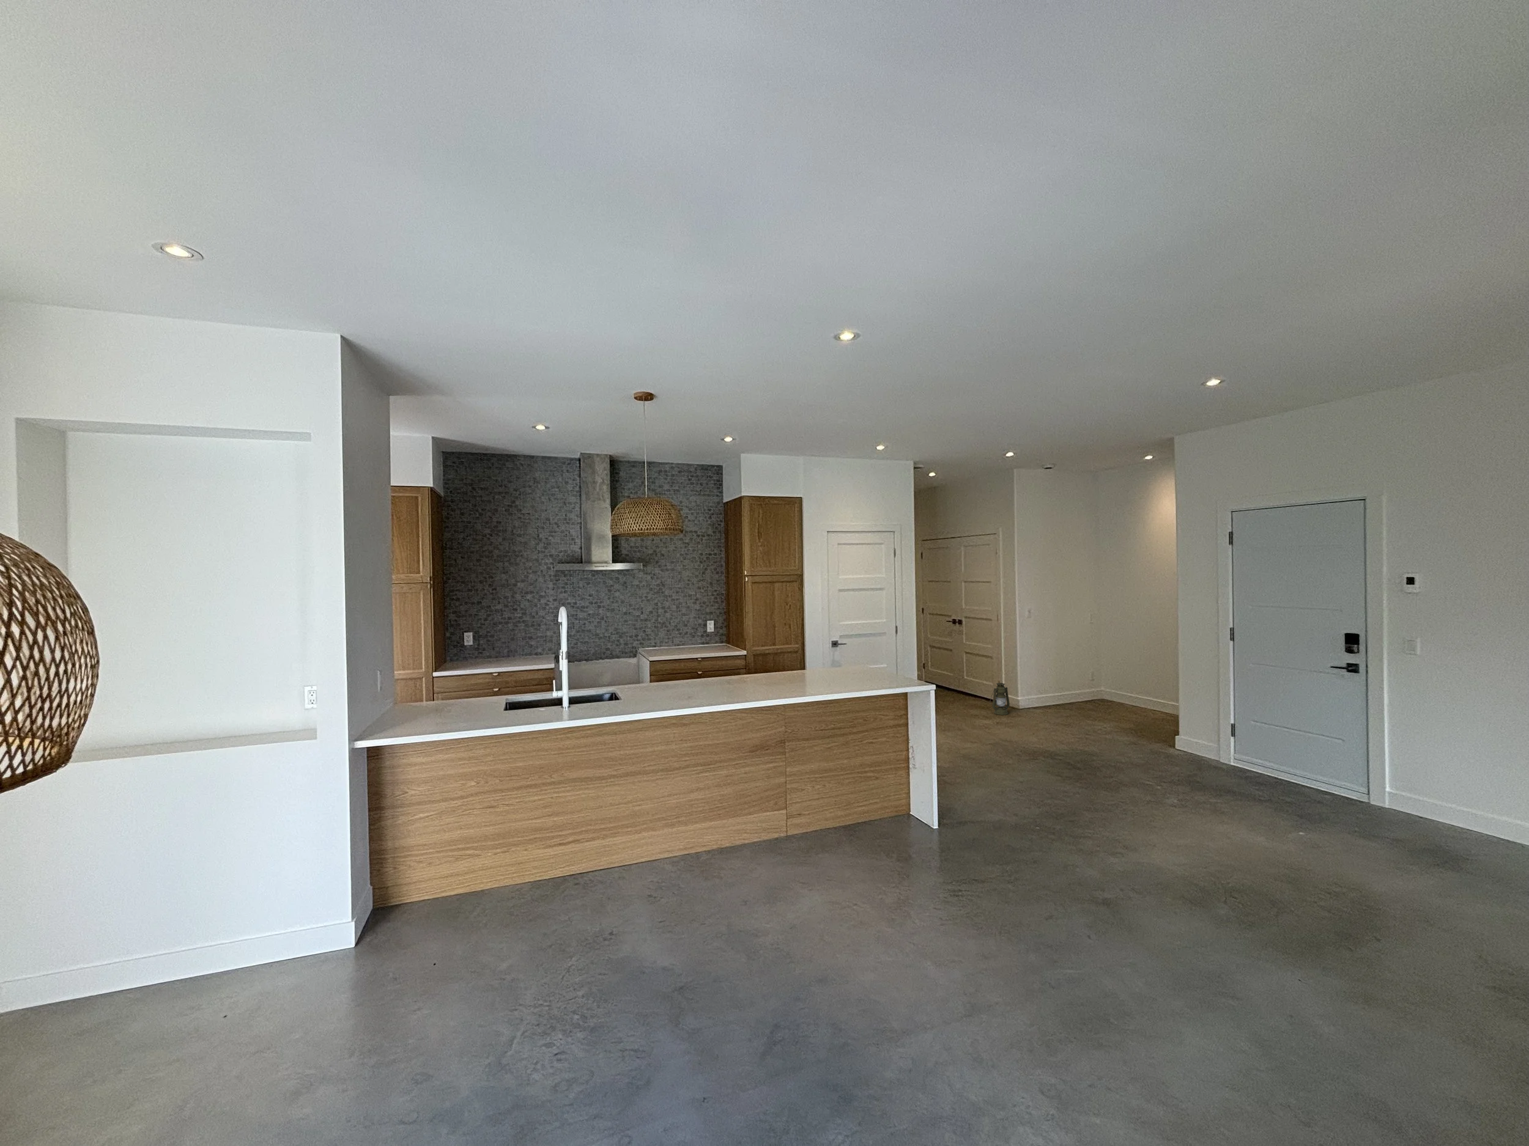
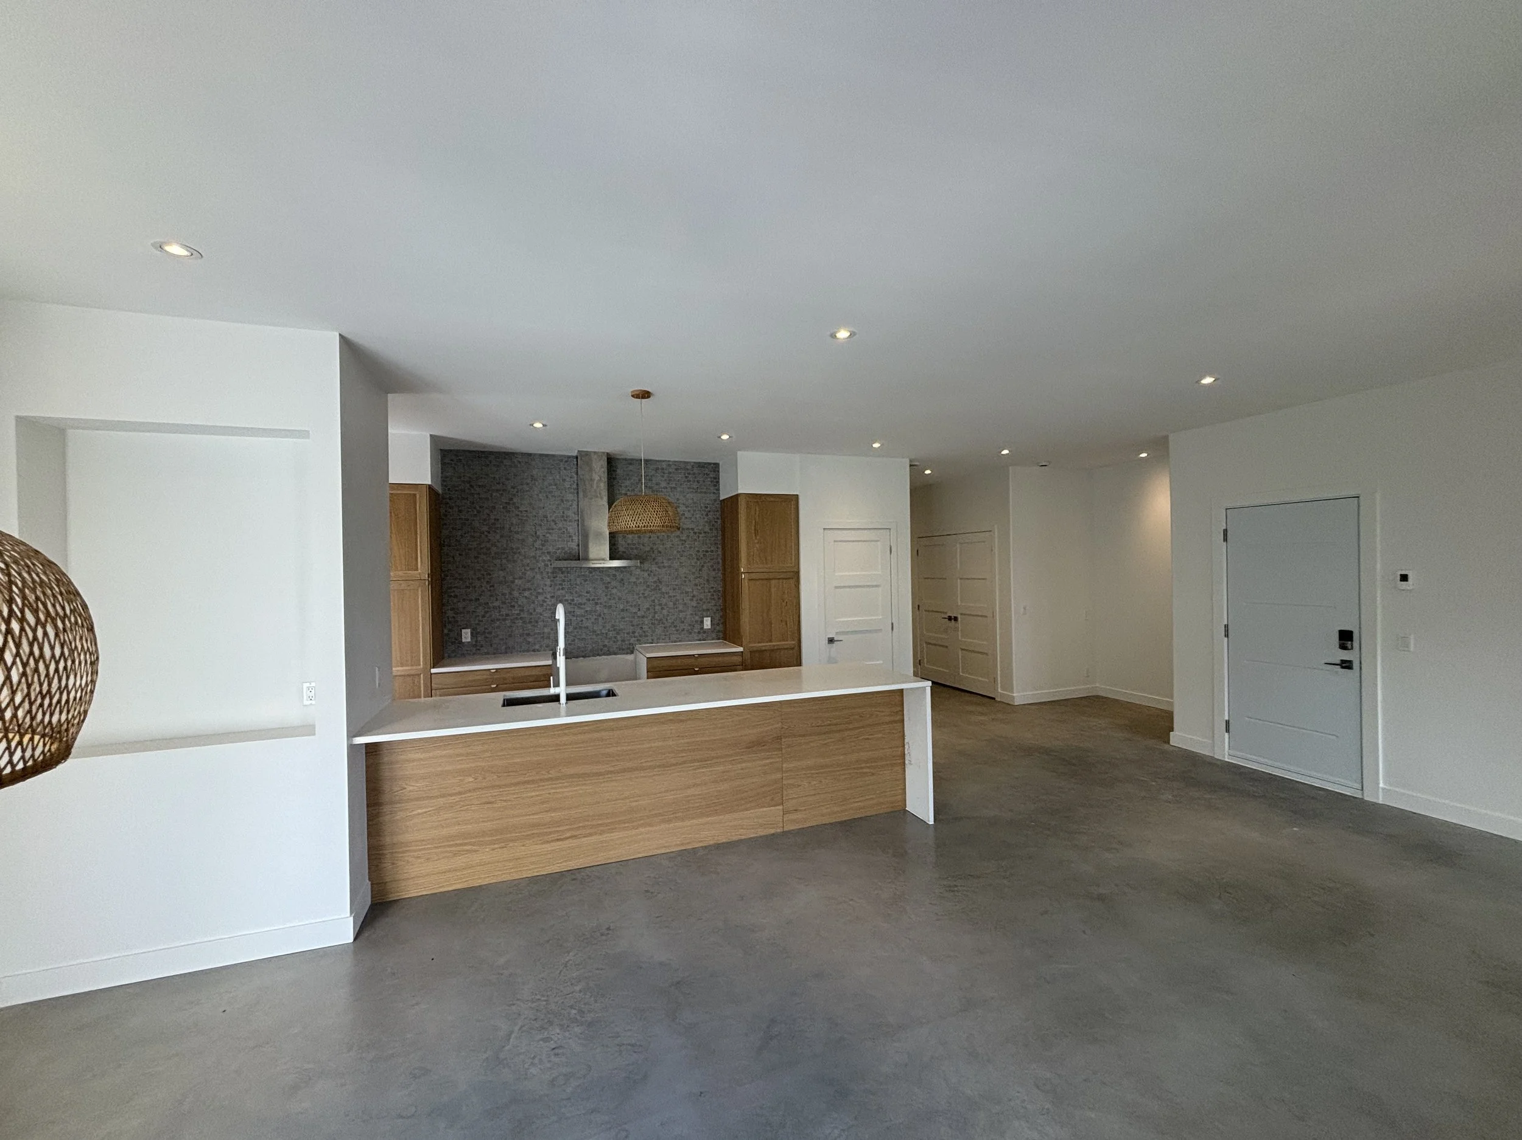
- lantern (1000, 697)
